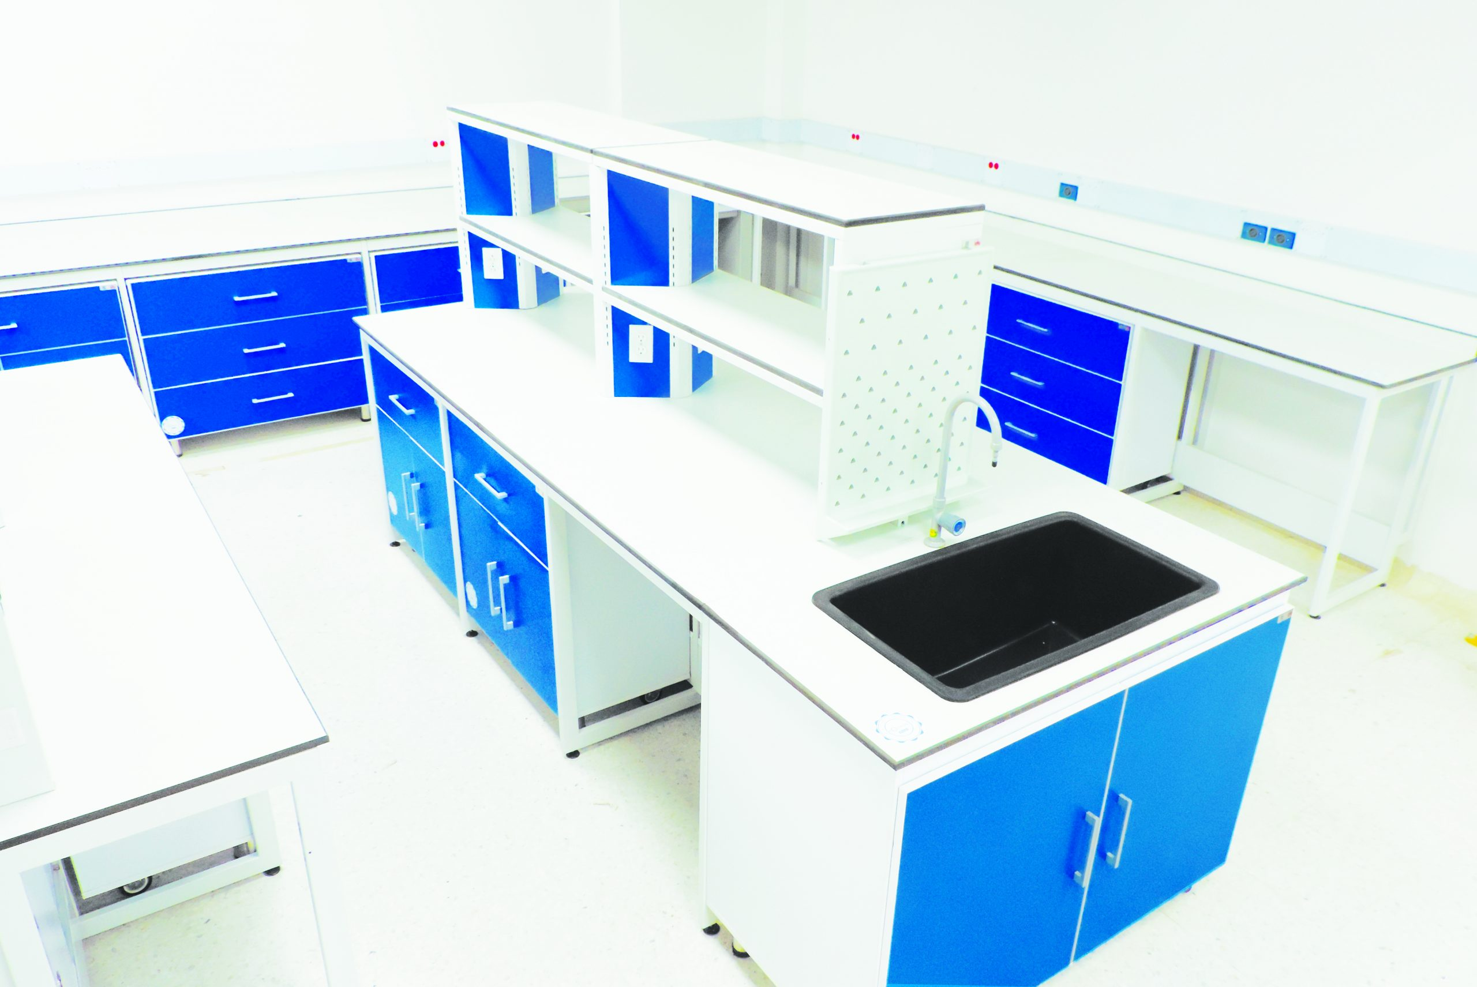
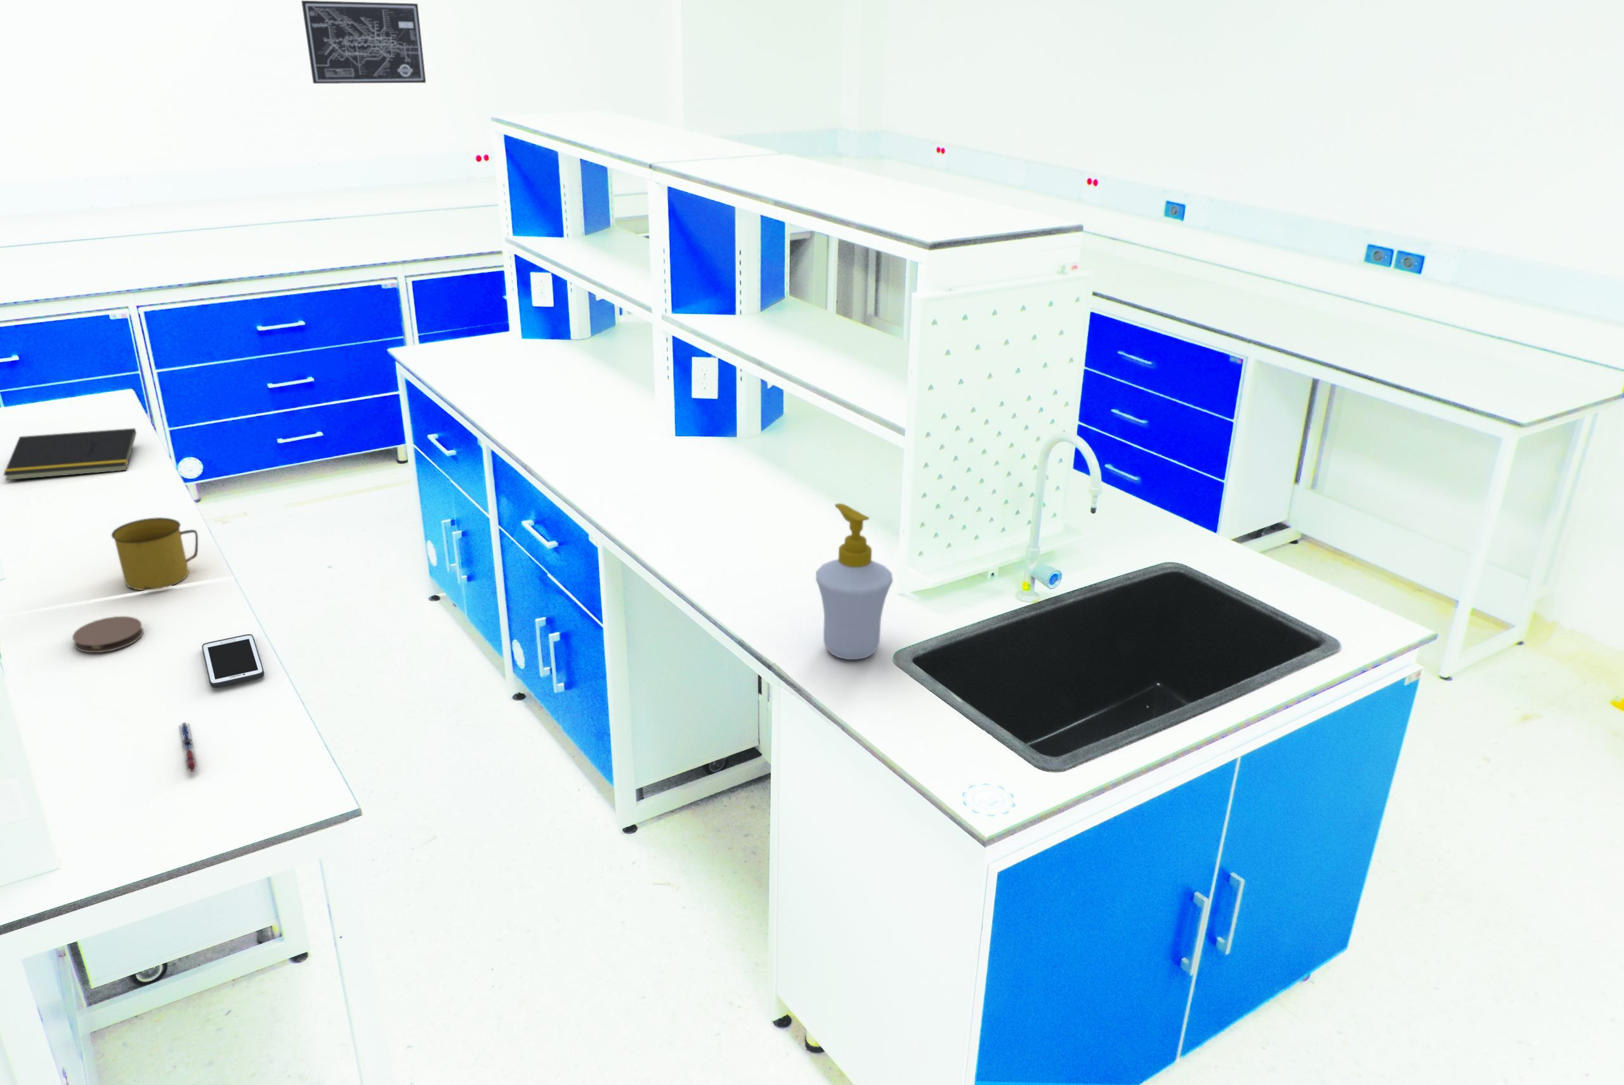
+ pen (188, 745)
+ coaster (108, 633)
+ wall art (366, 42)
+ soap bottle (854, 582)
+ mug (159, 553)
+ notepad (73, 453)
+ cell phone (233, 660)
